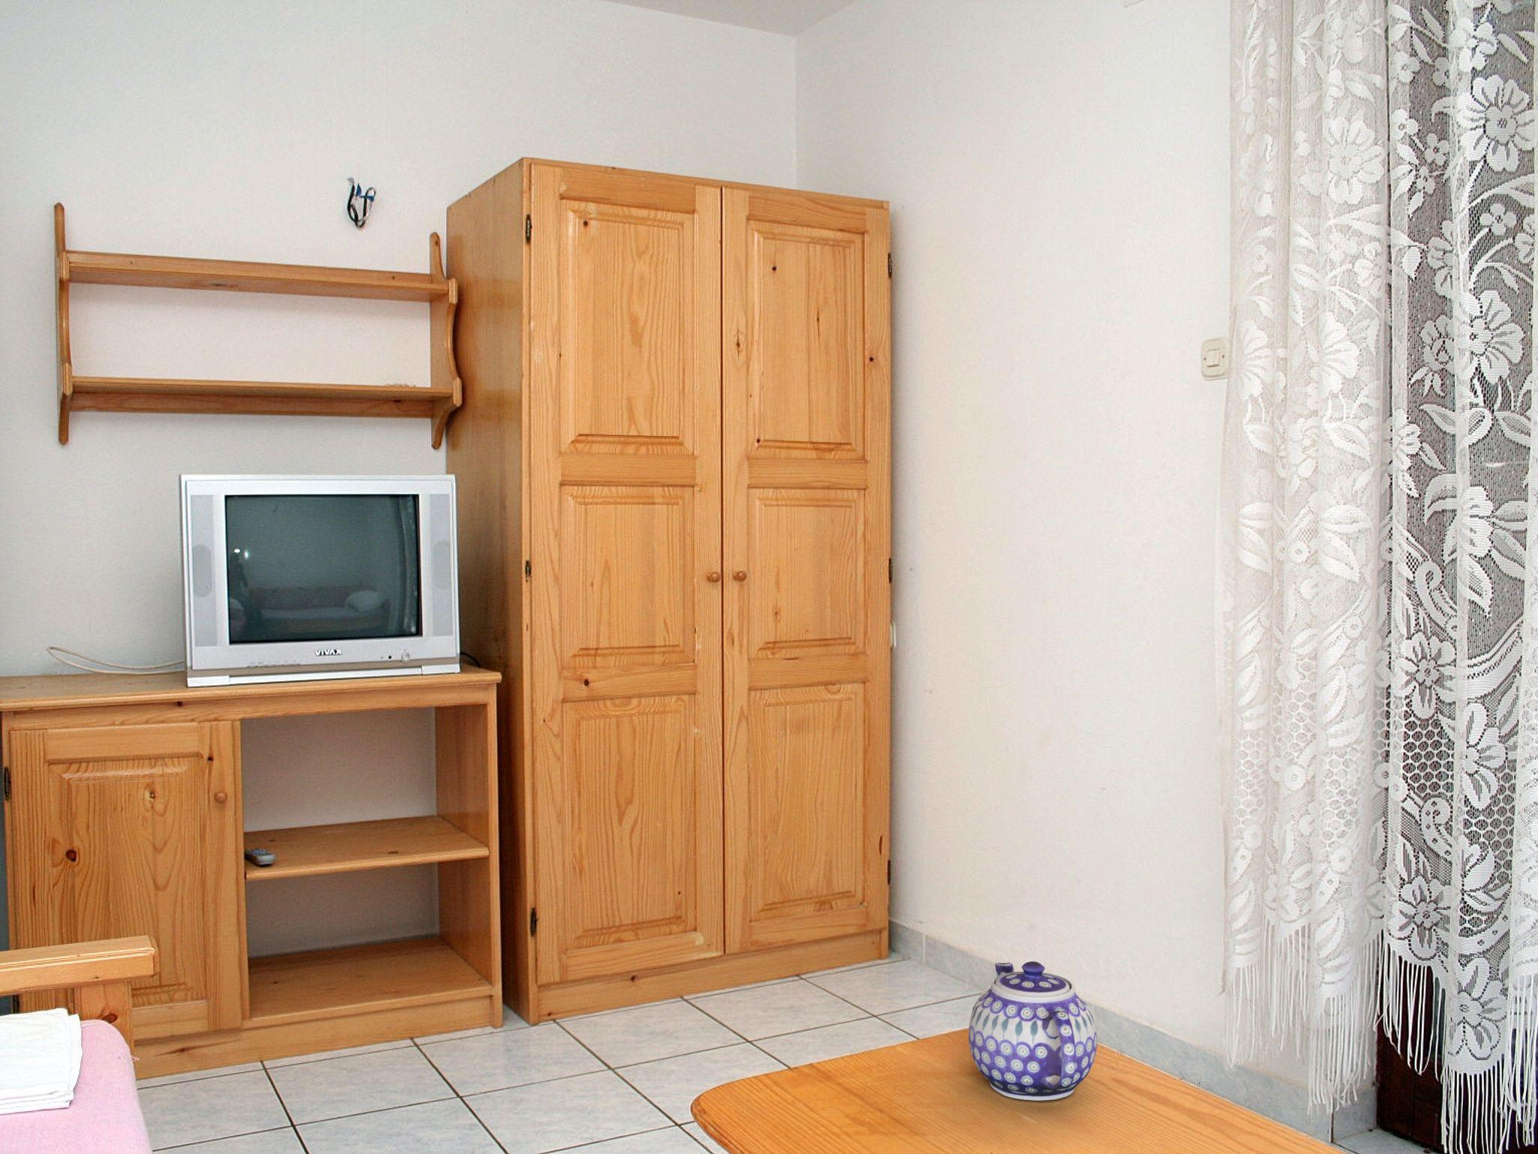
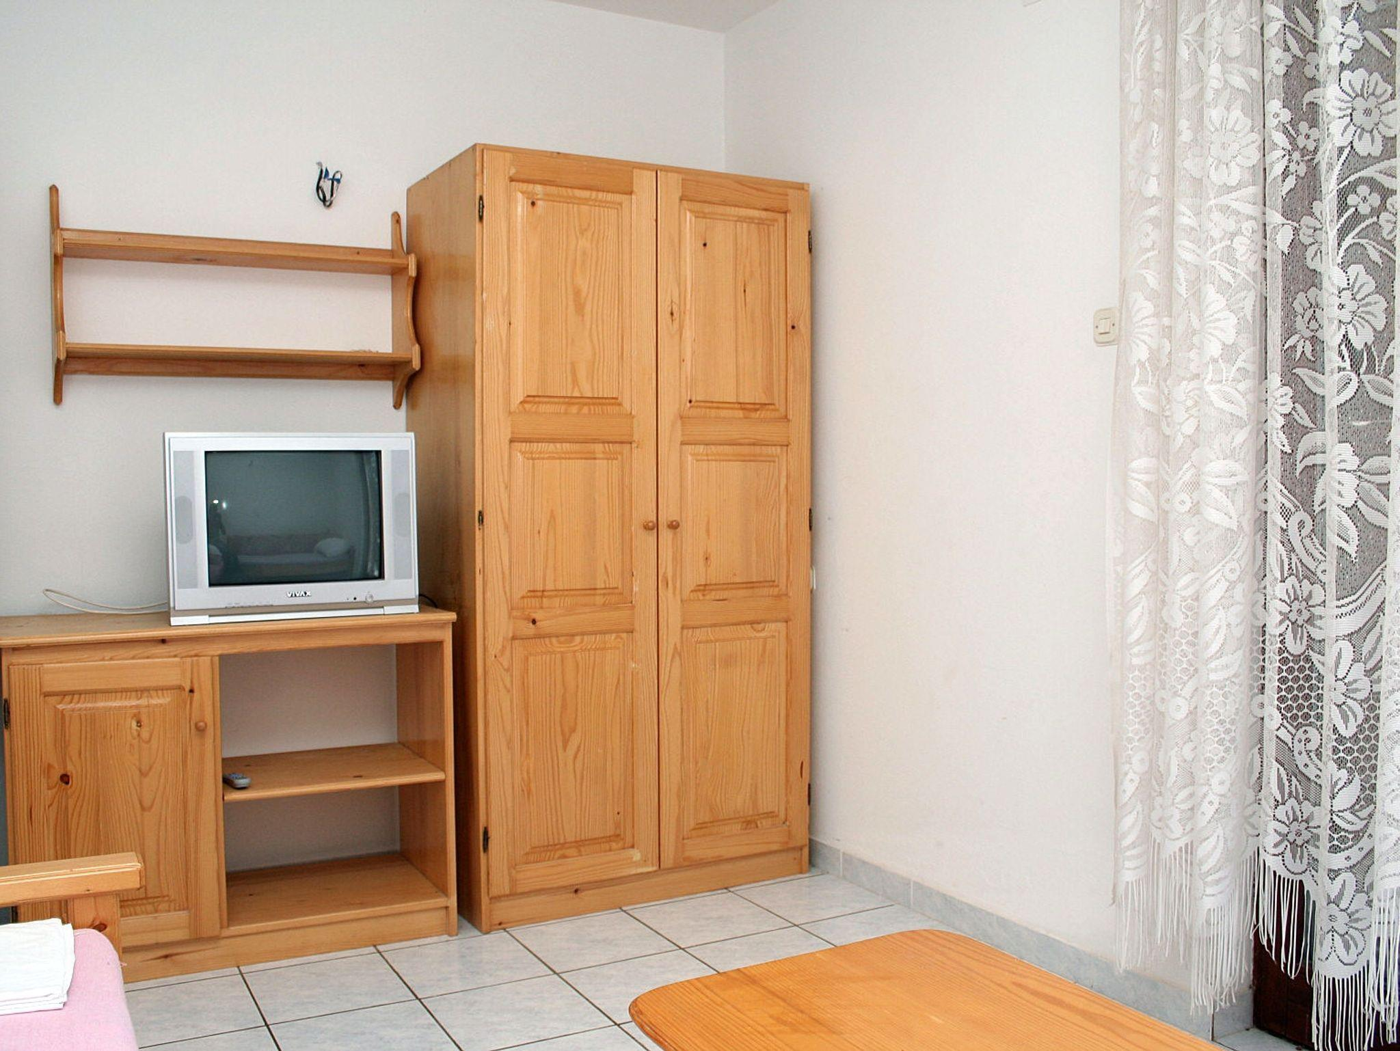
- teapot (1032, 1023)
